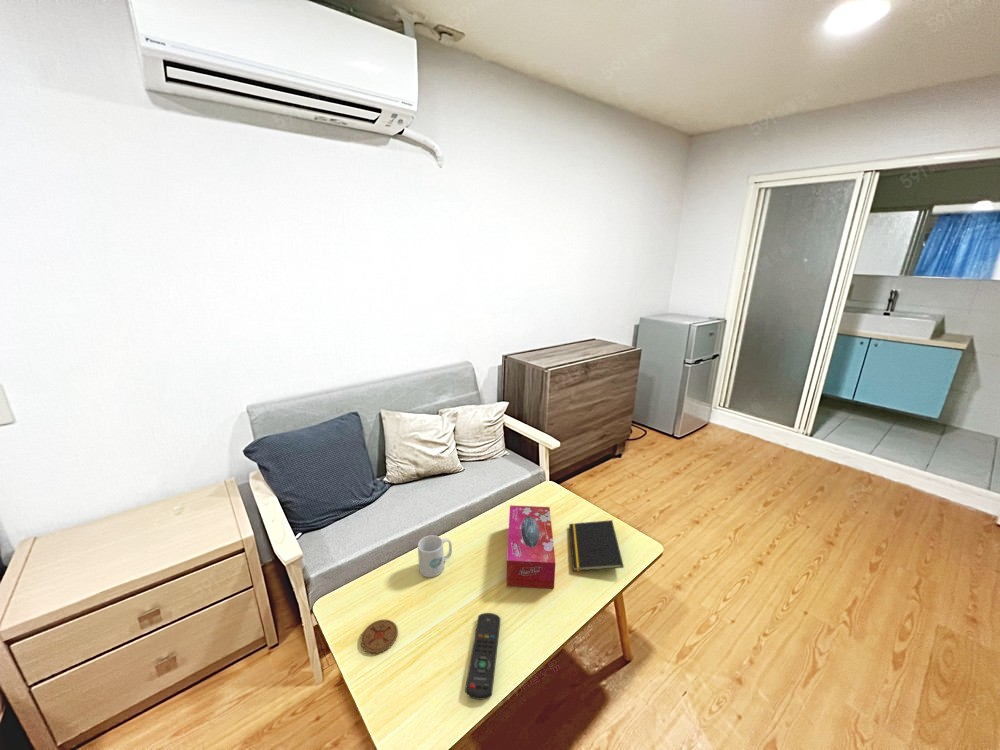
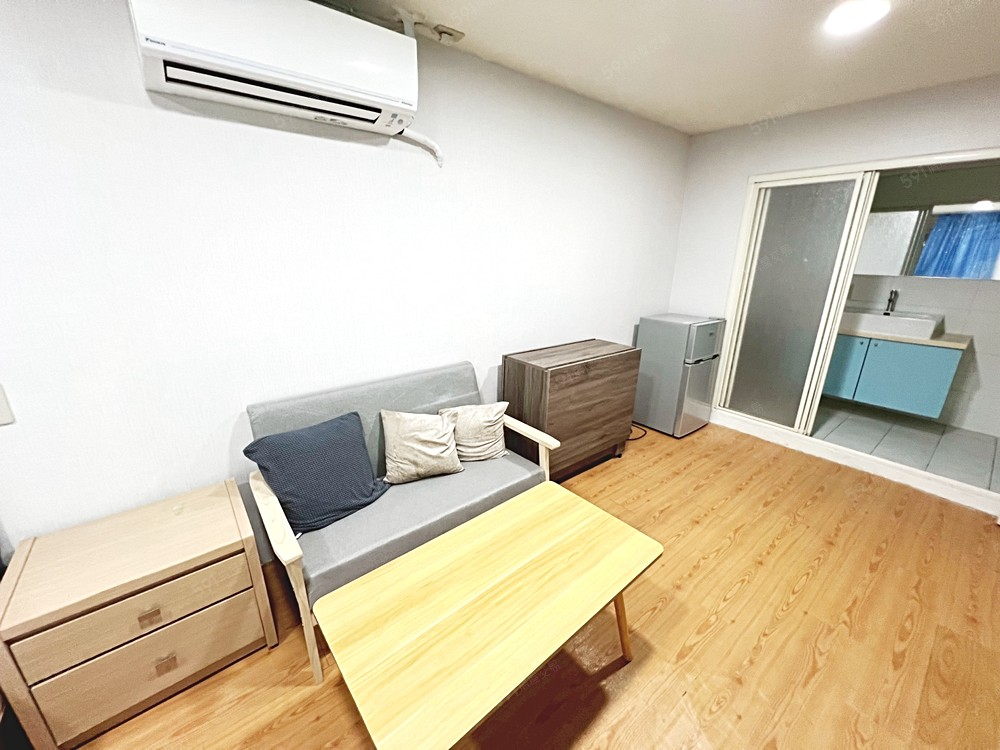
- tissue box (529, 543)
- notepad (593, 544)
- coaster (379, 635)
- remote control (484, 651)
- mug (435, 553)
